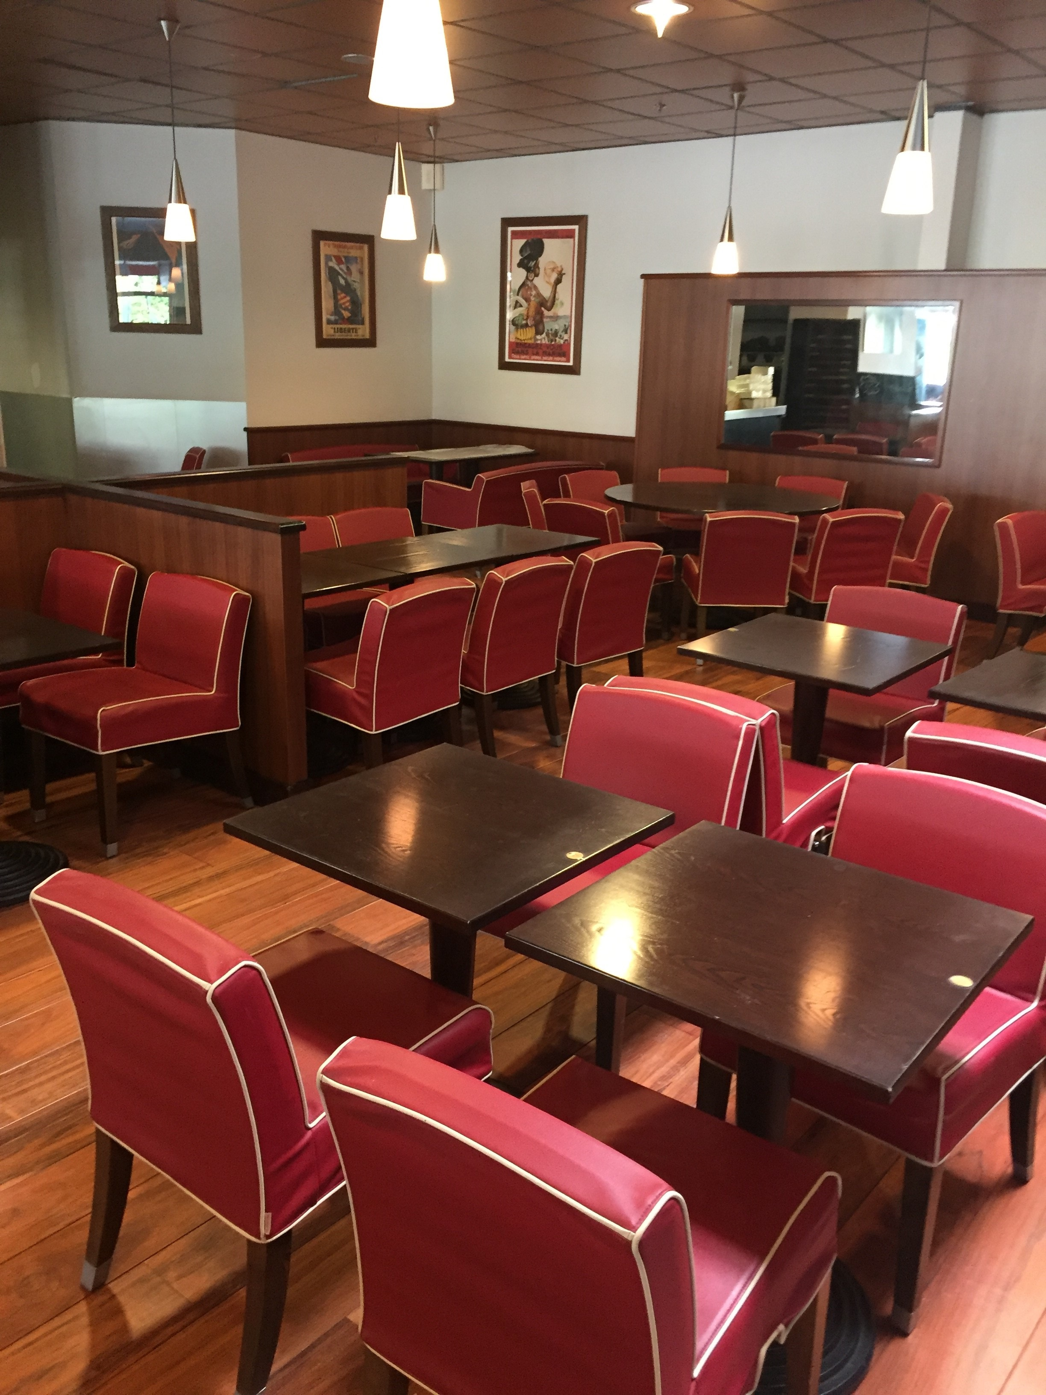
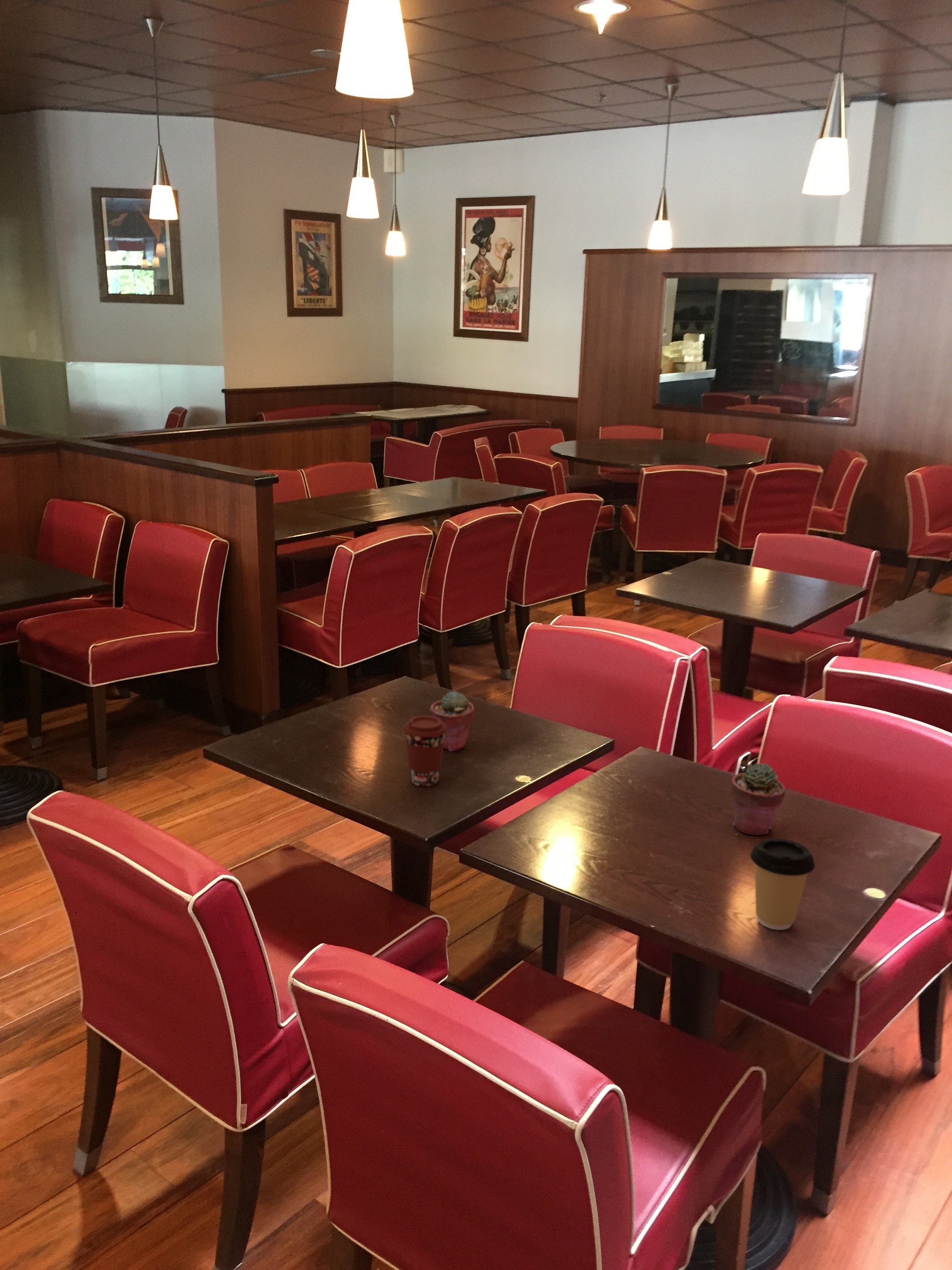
+ coffee cup (425, 751)
+ potted succulent (757, 796)
+ coffee cup (779, 884)
+ potted succulent (452, 718)
